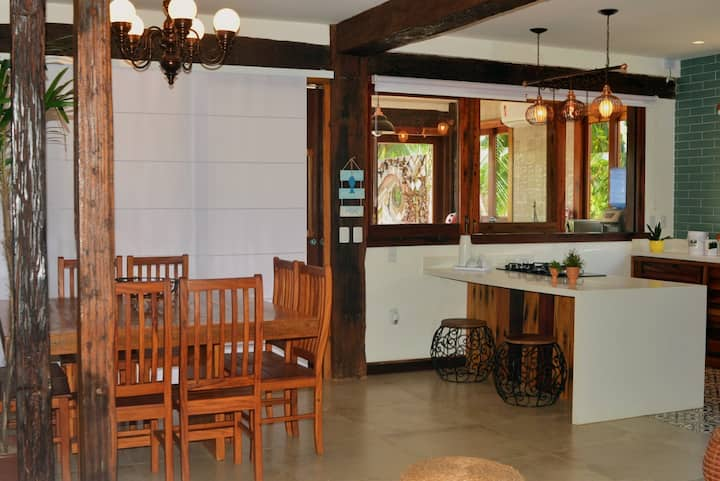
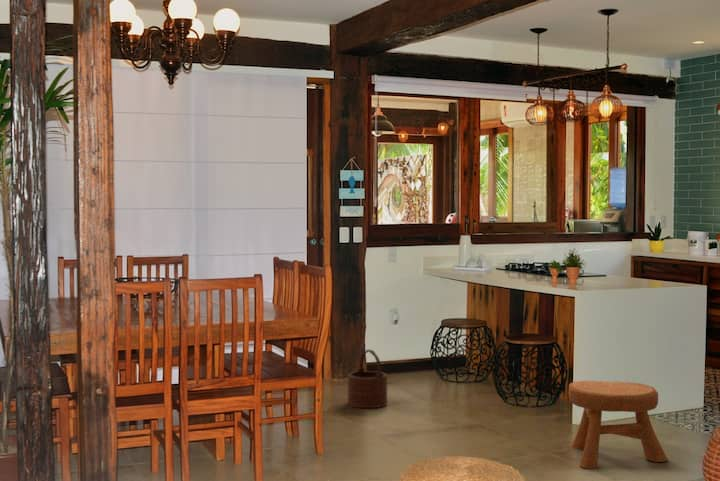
+ wooden bucket (367, 377)
+ stool (617, 424)
